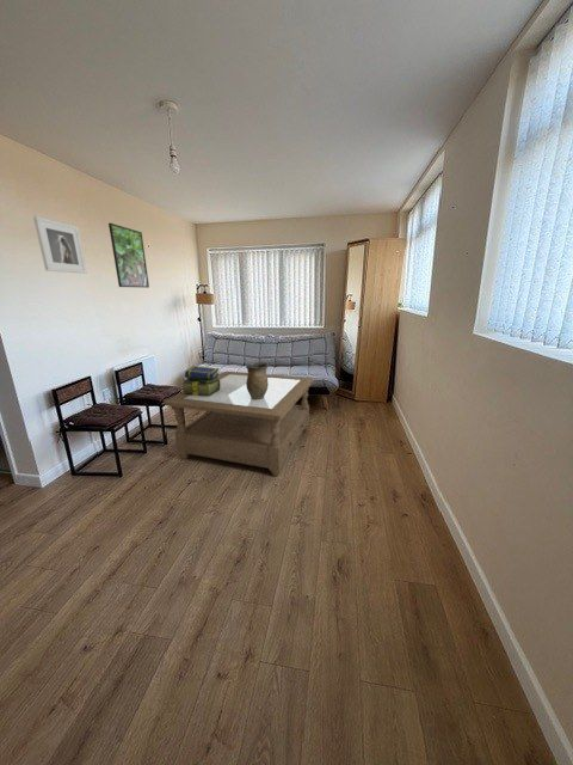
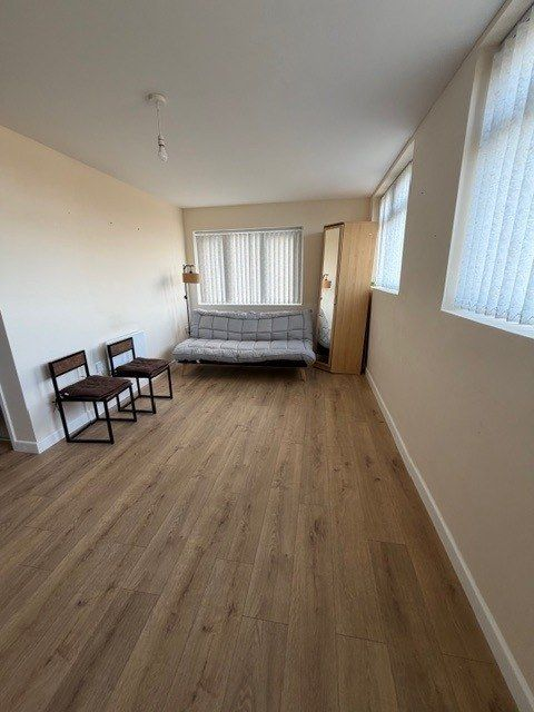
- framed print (130, 258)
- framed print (62, 247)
- stack of books (202, 379)
- ceramic vessel (257, 380)
- coffee table (248, 416)
